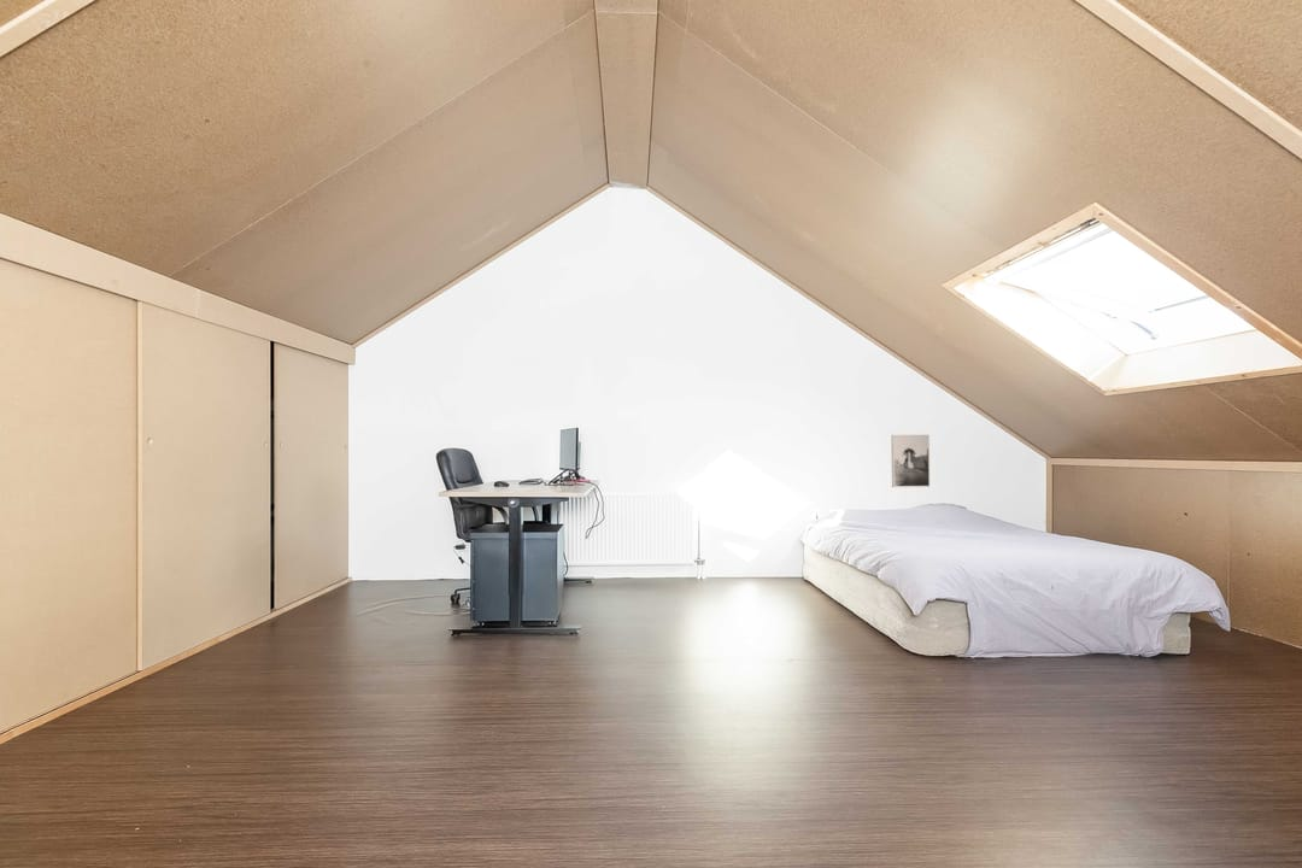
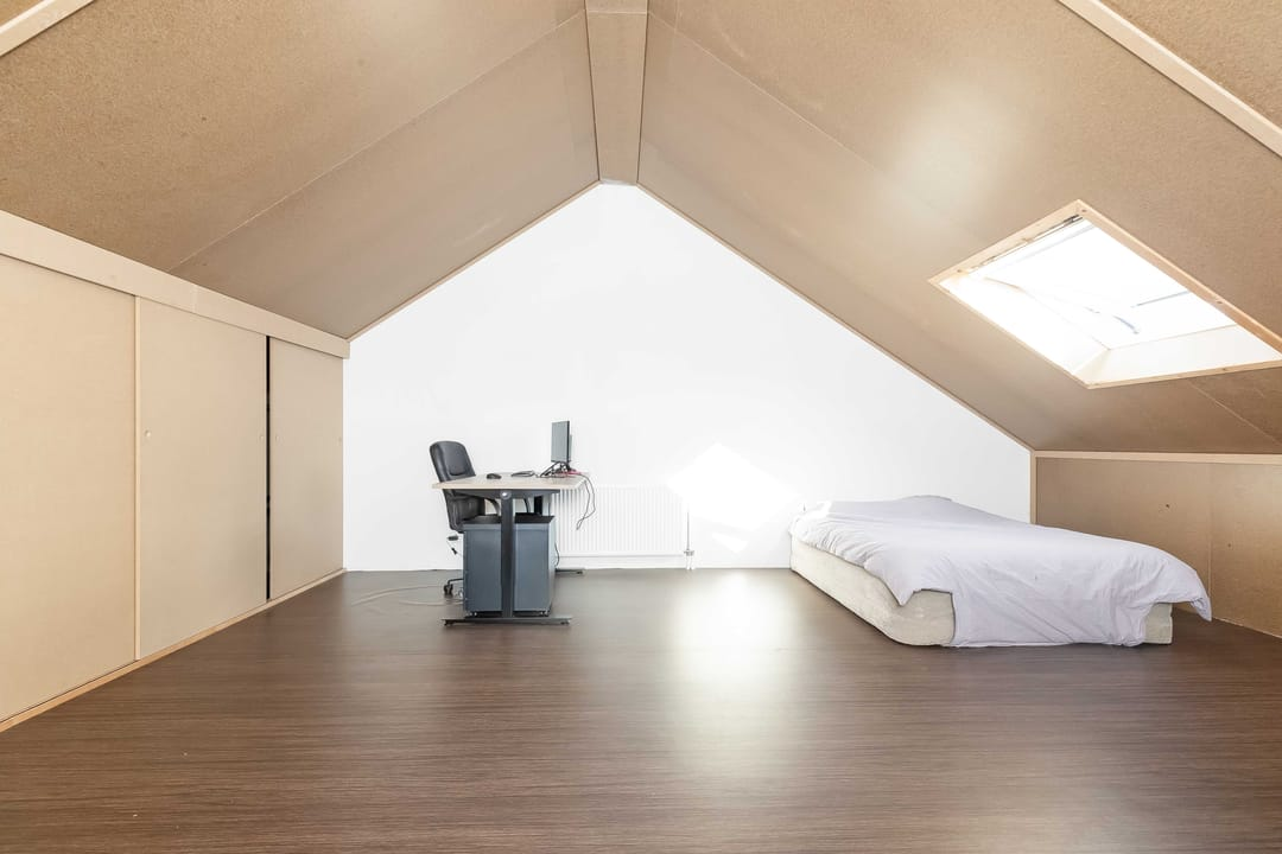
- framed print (910, 461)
